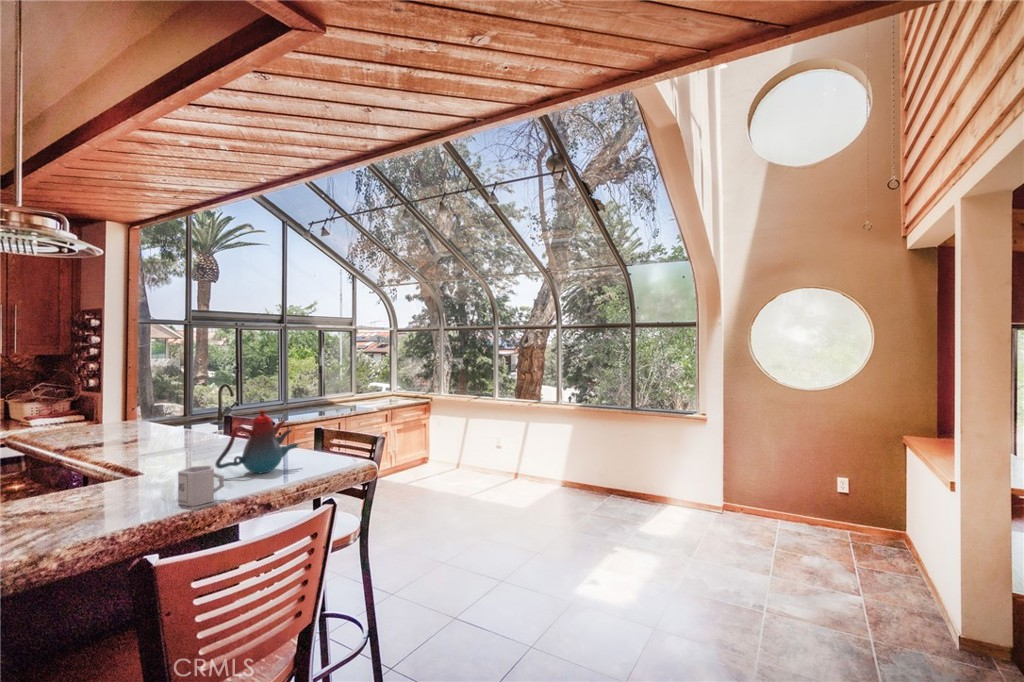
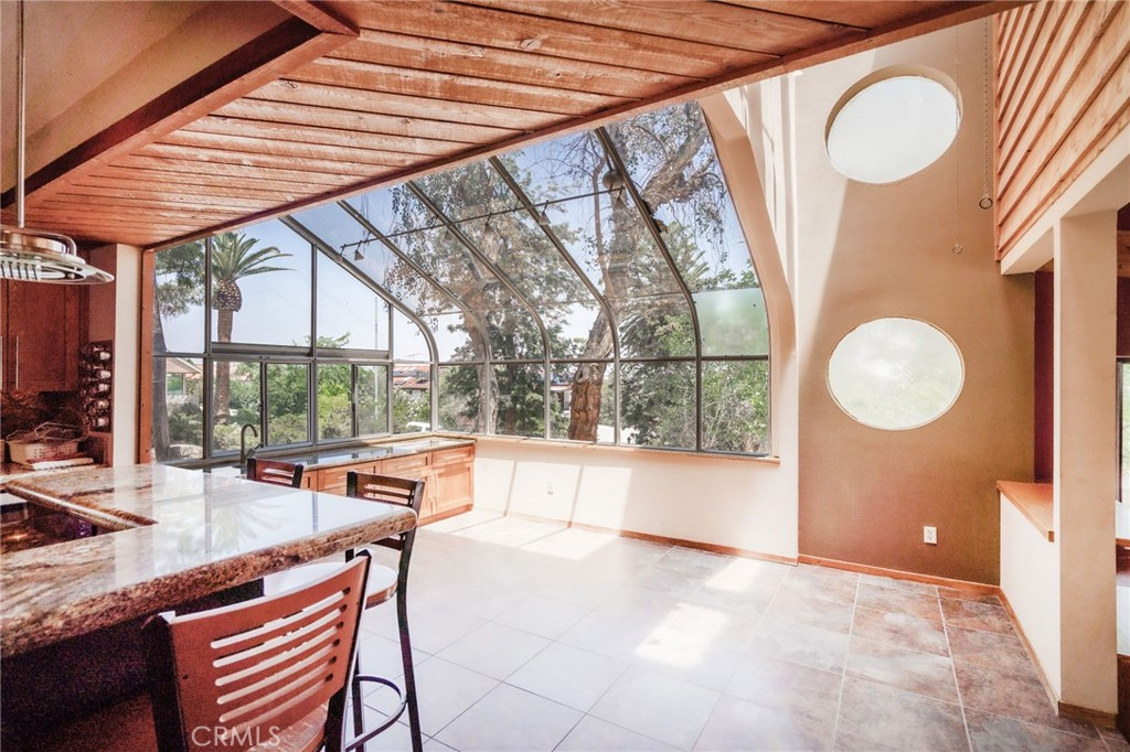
- teakettle (259, 441)
- cup (201, 484)
